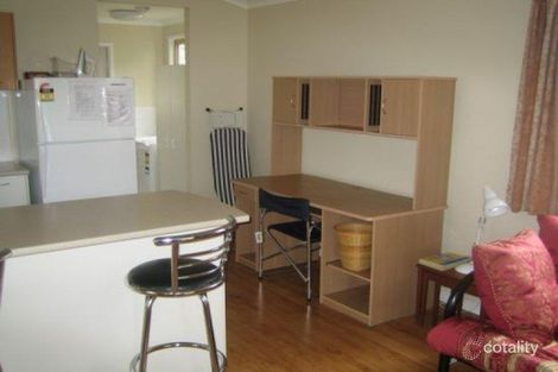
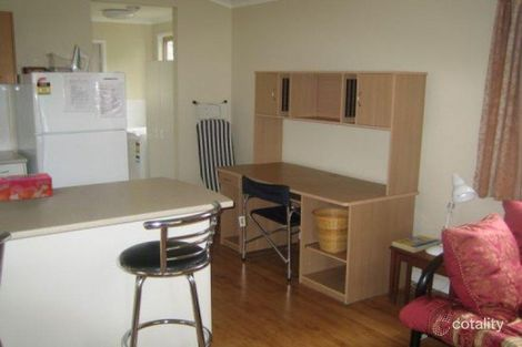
+ tissue box (20, 186)
